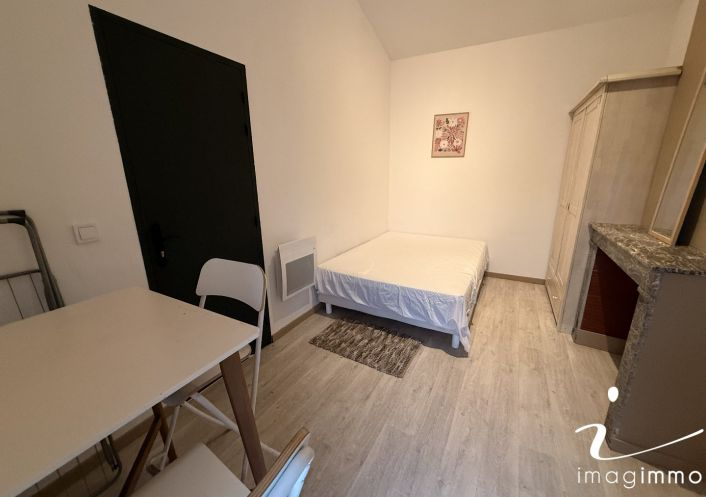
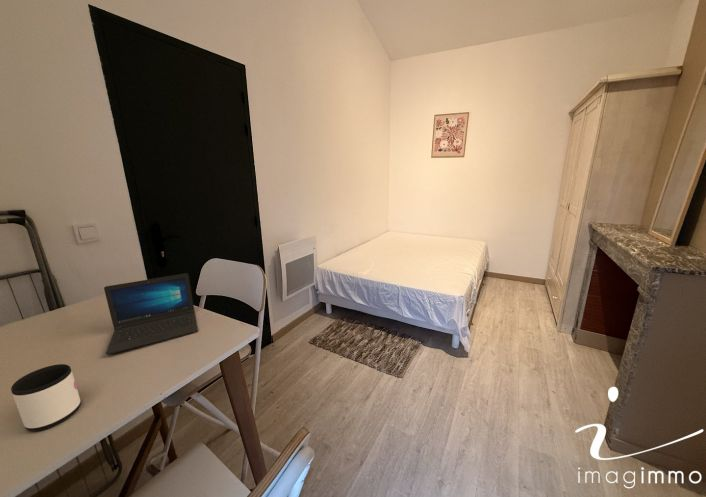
+ laptop (151, 309)
+ mug (49, 391)
